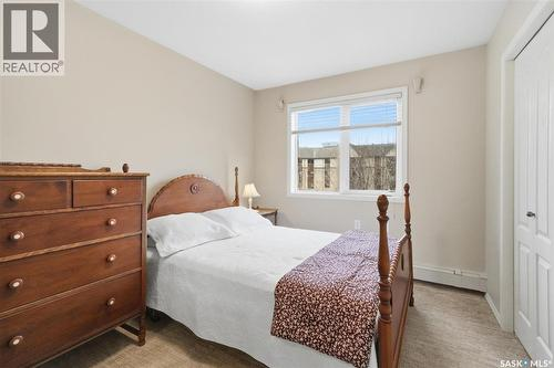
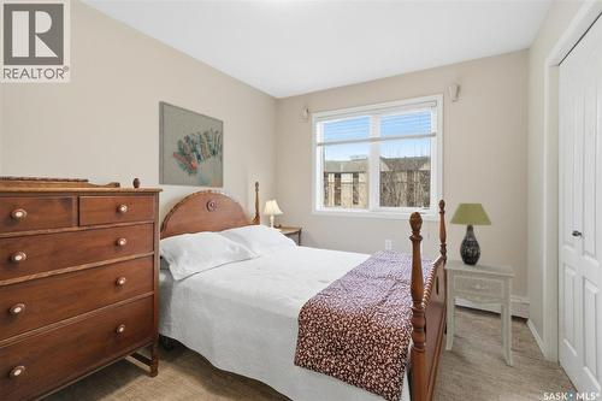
+ wall art (194, 149)
+ nightstand (479, 305)
+ table lamp (470, 234)
